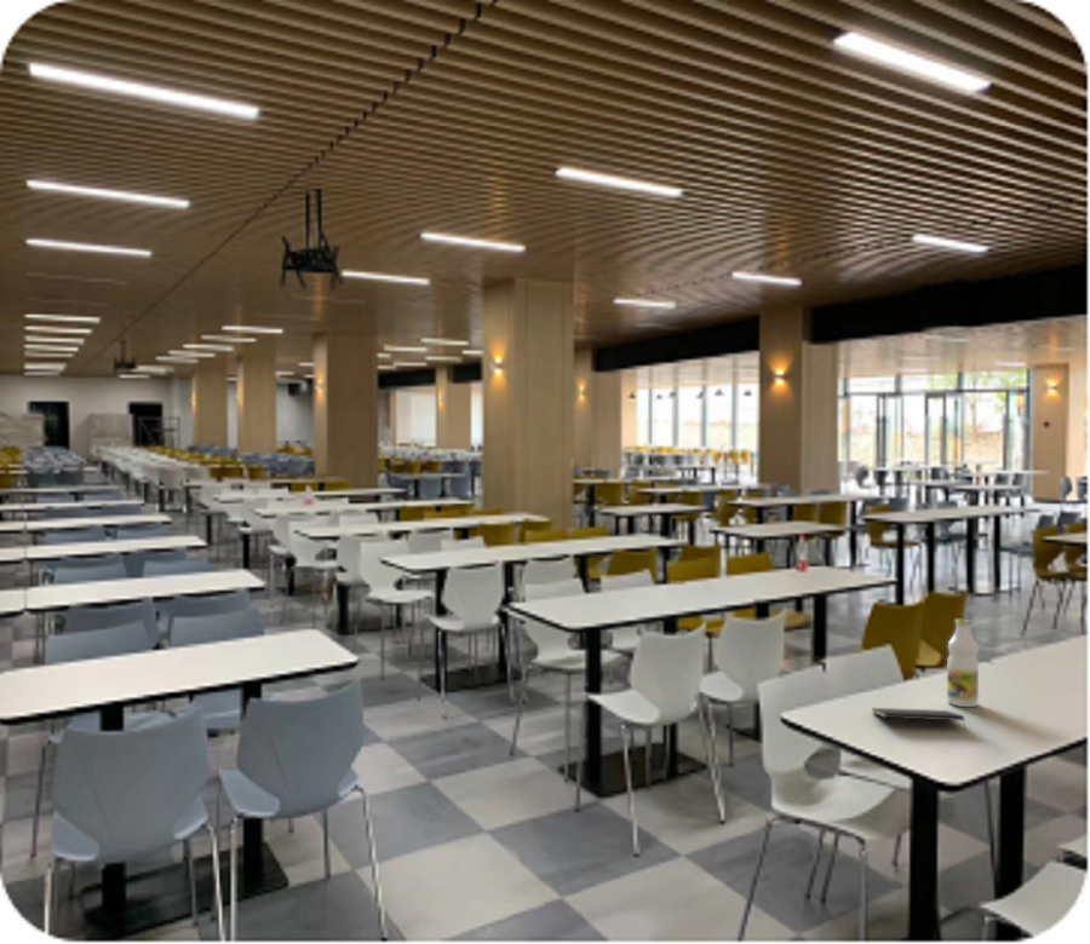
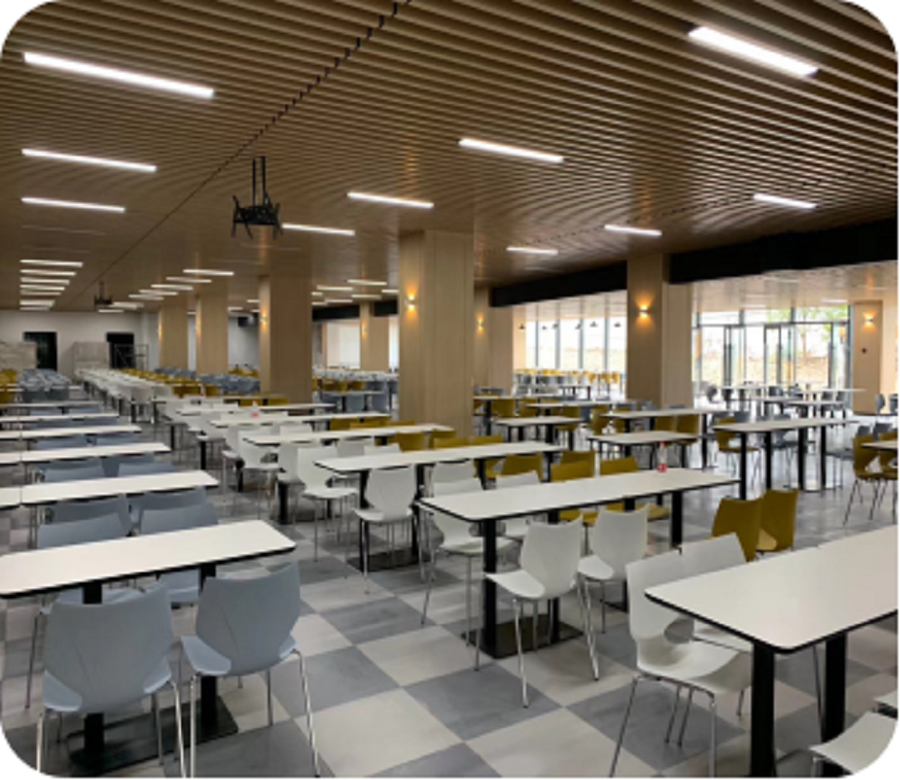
- notepad (916, 713)
- bottle (962, 661)
